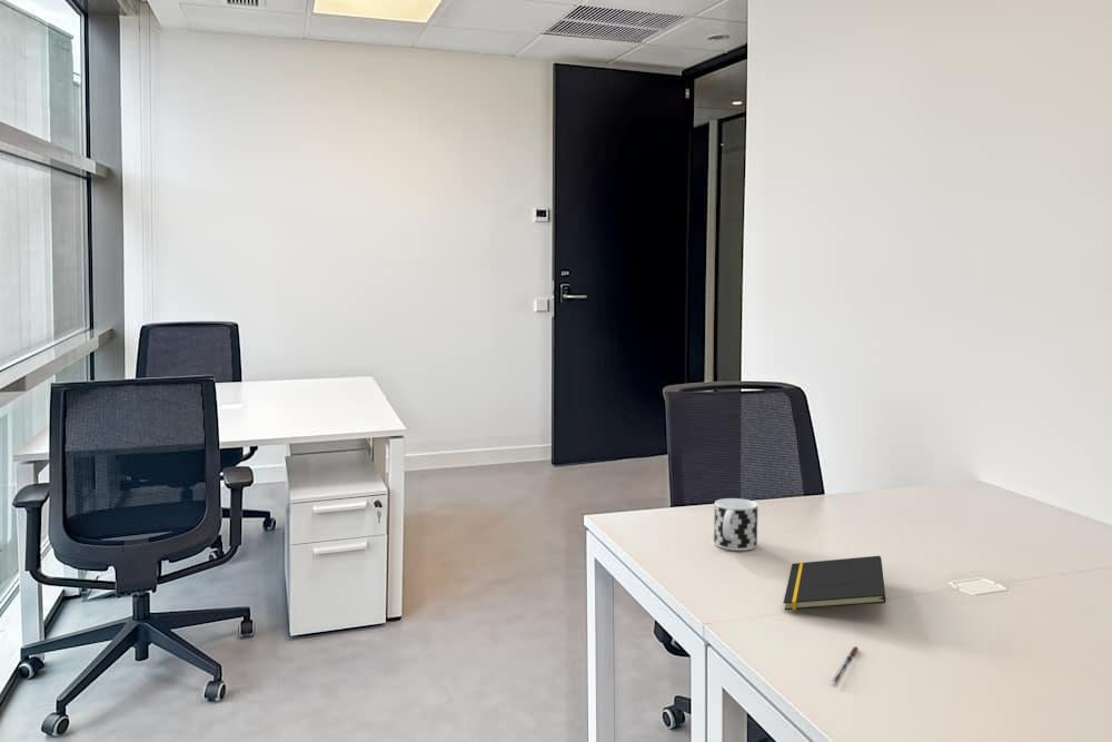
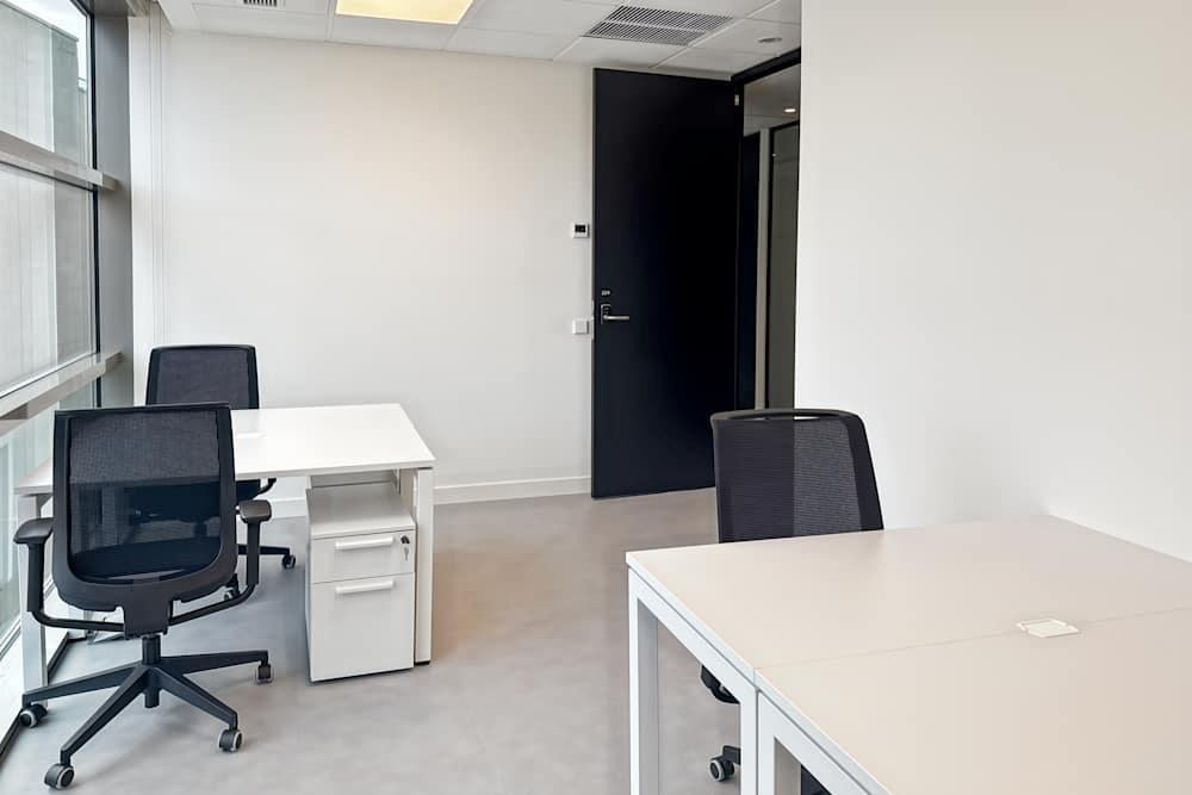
- cup (733, 525)
- pen (845, 663)
- notepad (834, 581)
